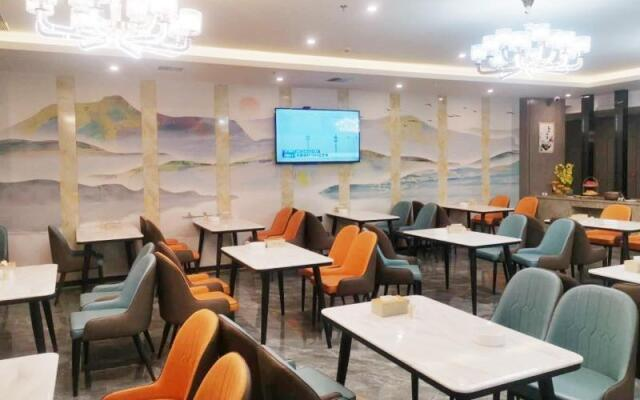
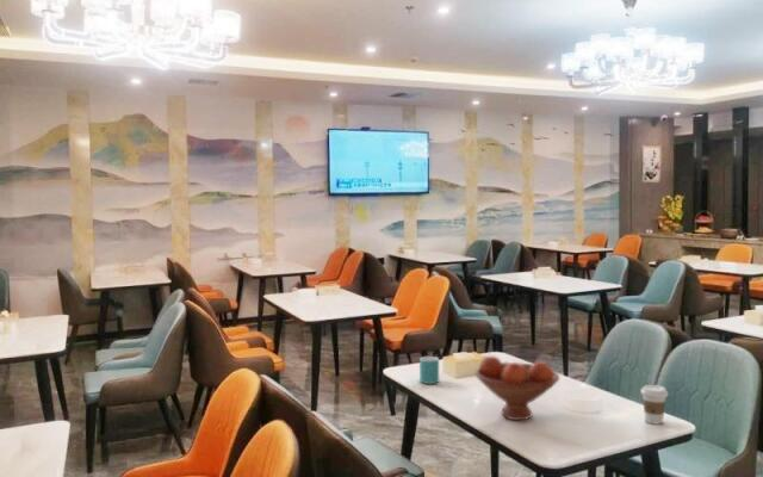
+ fruit bowl (516, 385)
+ mug (427, 368)
+ coffee cup (653, 404)
